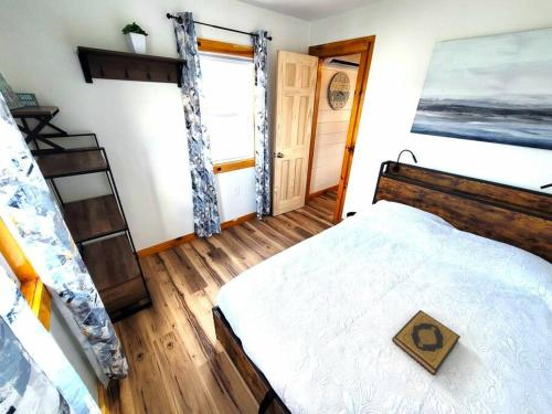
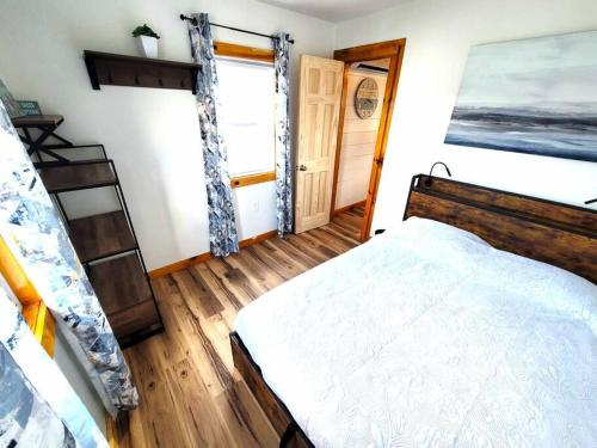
- hardback book (425, 338)
